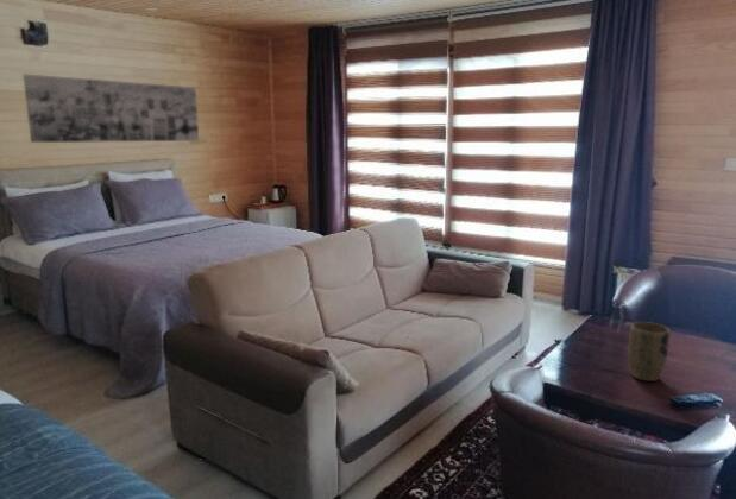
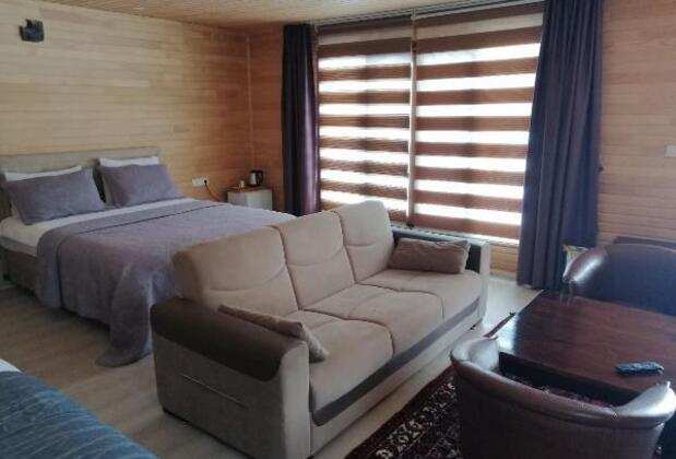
- wall art (121, 112)
- plant pot (647, 352)
